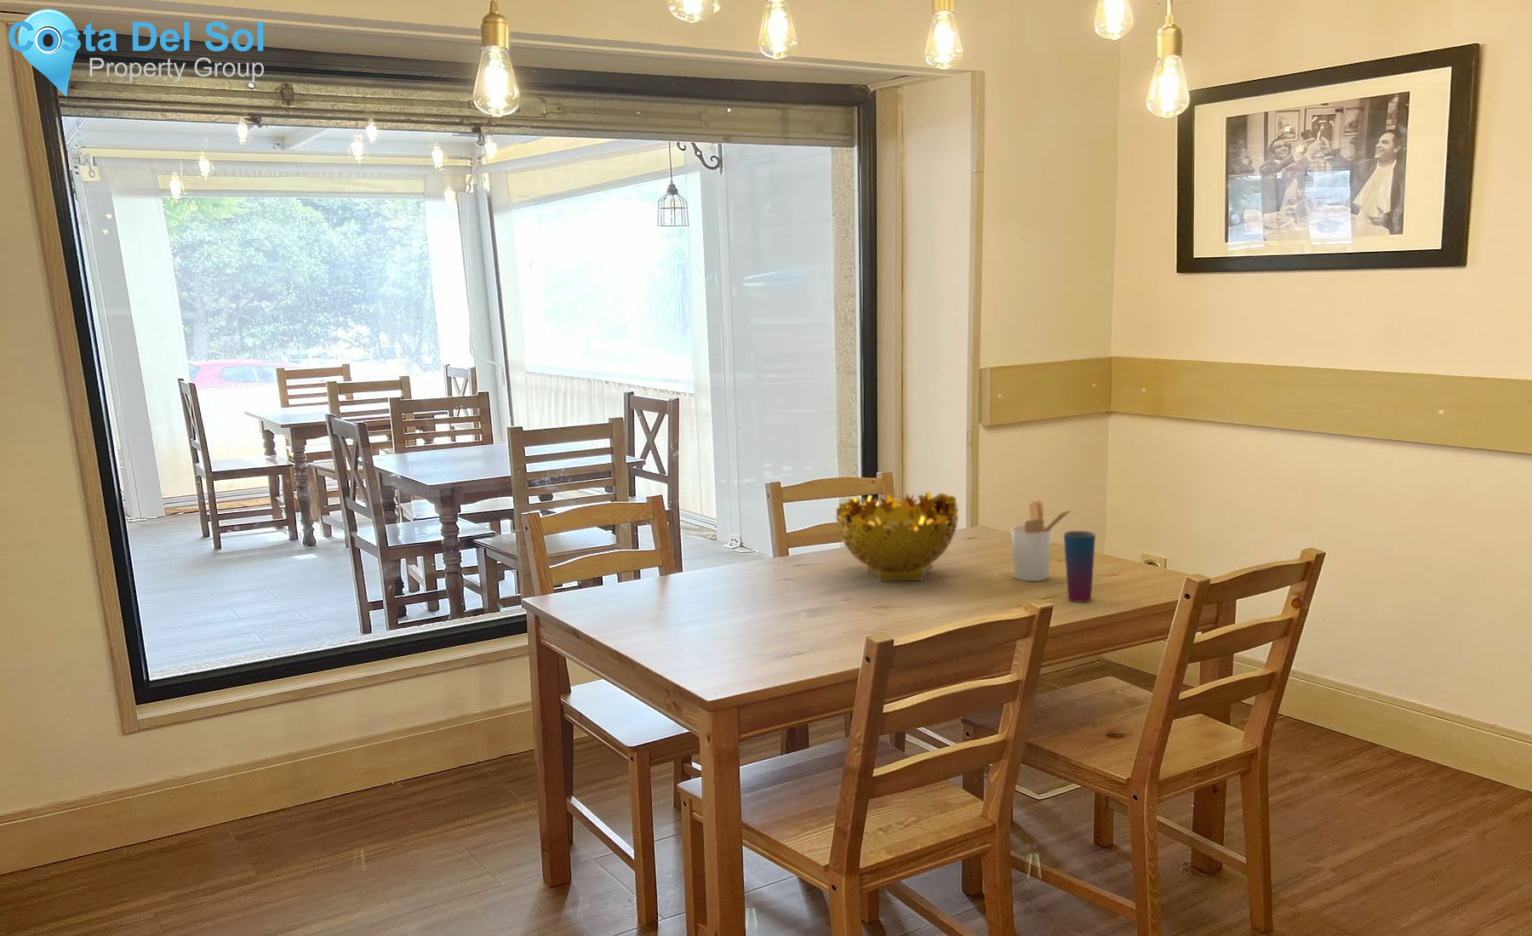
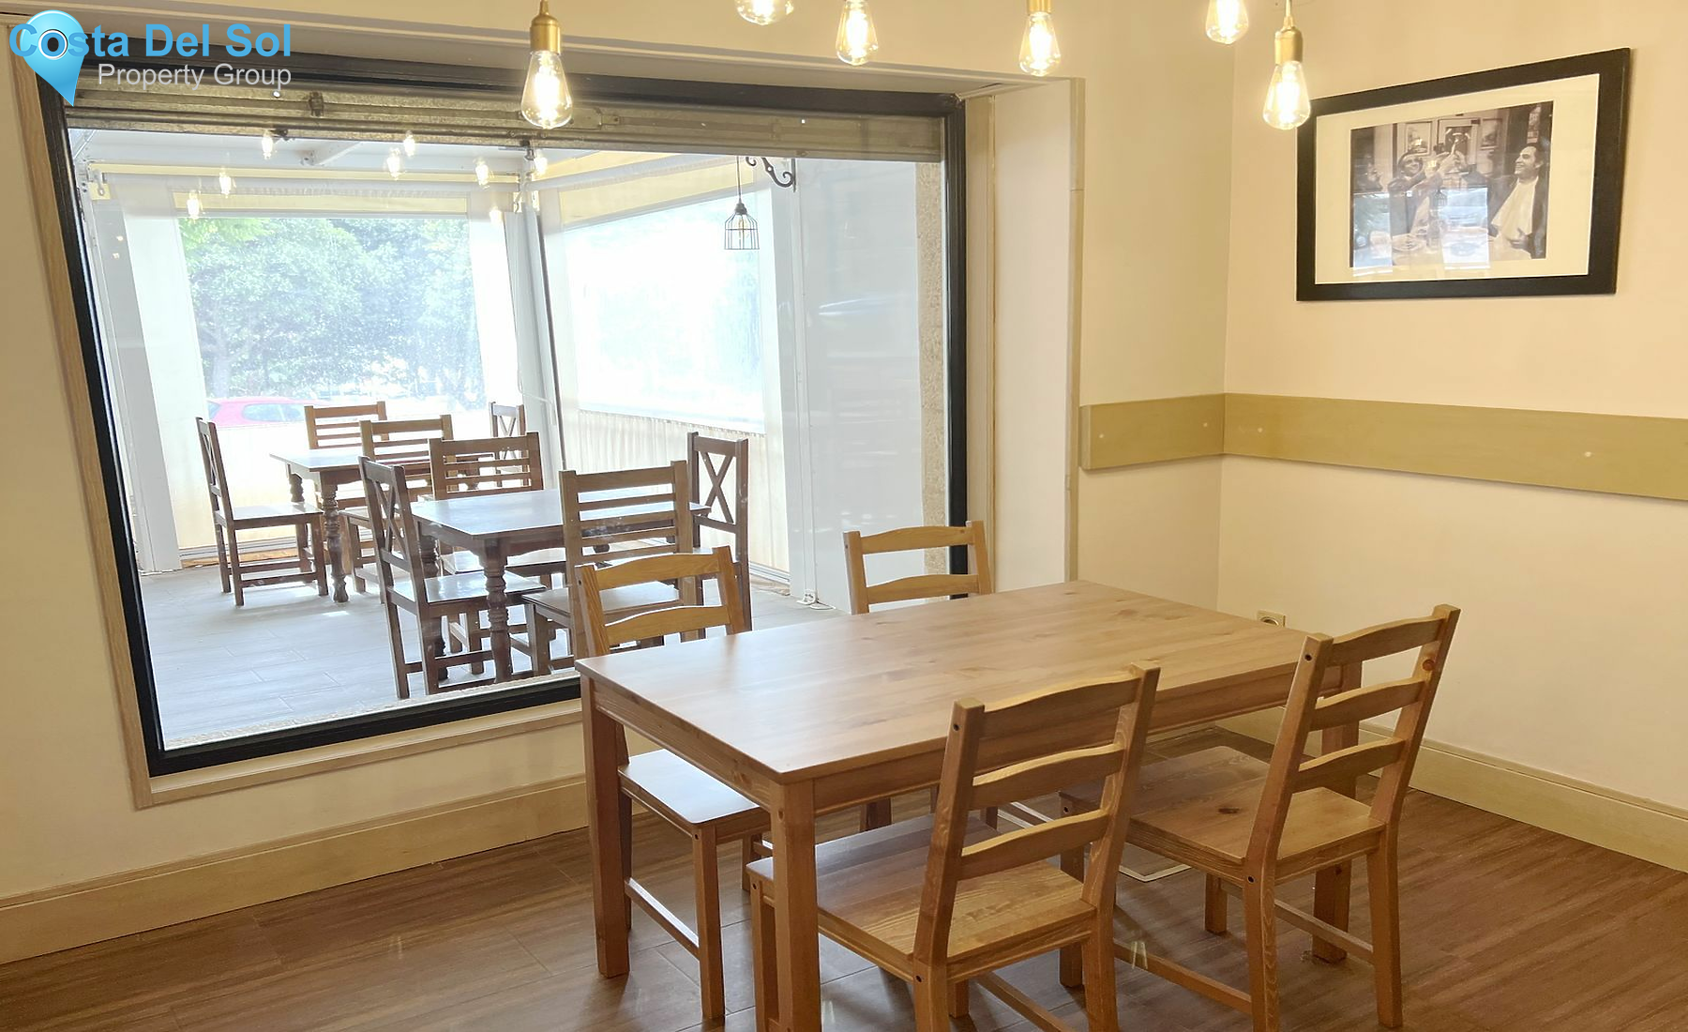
- decorative bowl (897, 537)
- cup (1079, 565)
- utensil holder (1042, 541)
